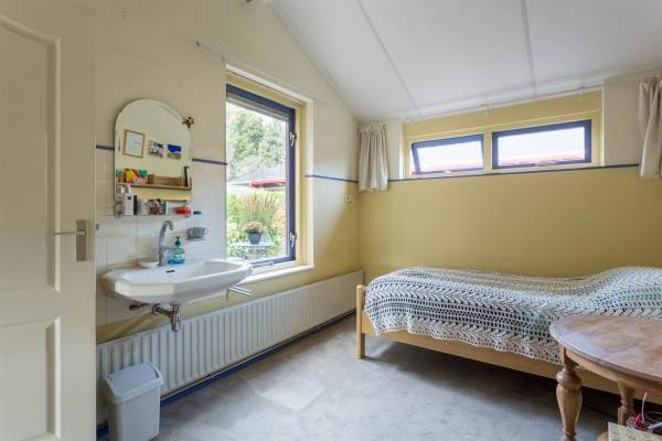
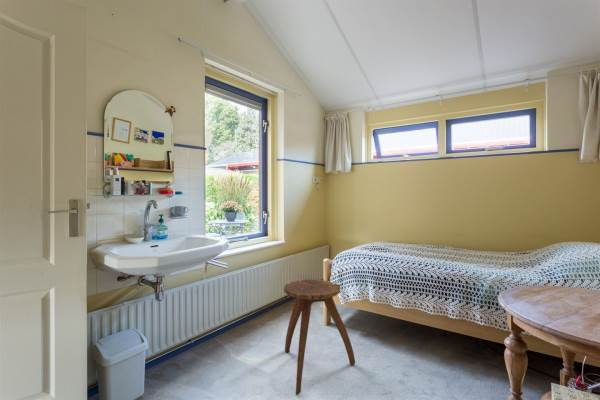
+ stool (305, 329)
